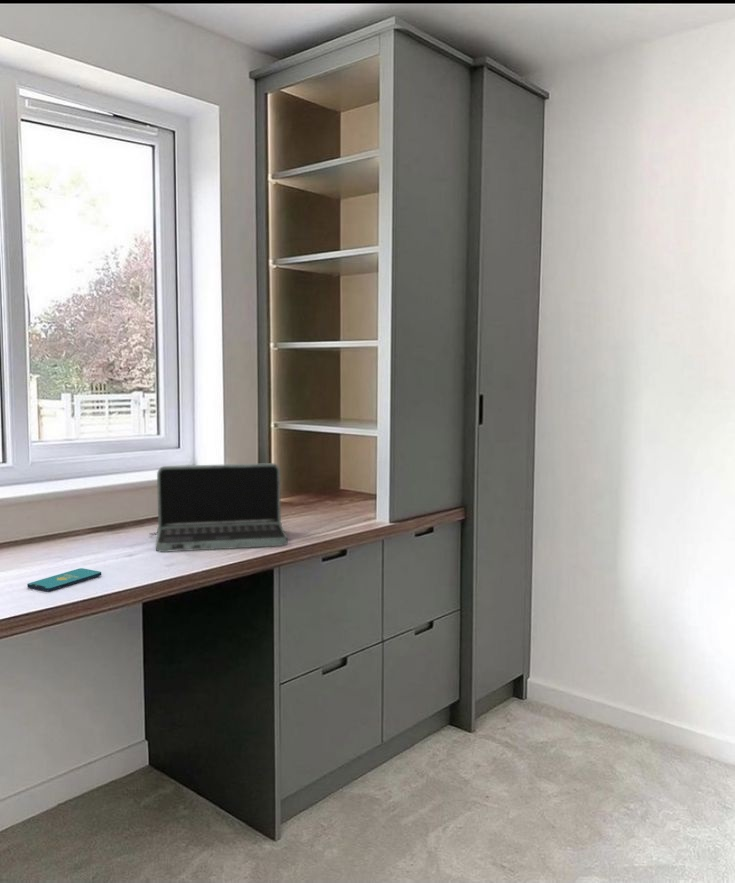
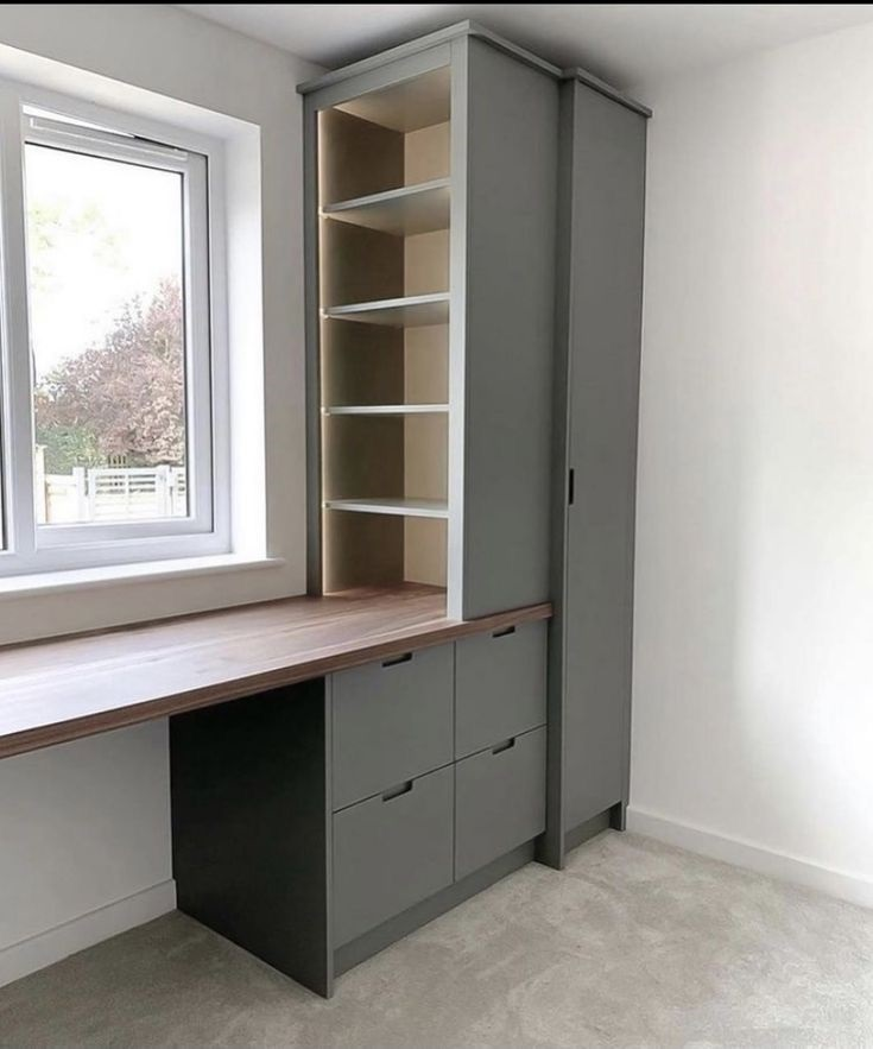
- smartphone (65, 579)
- laptop (216, 503)
